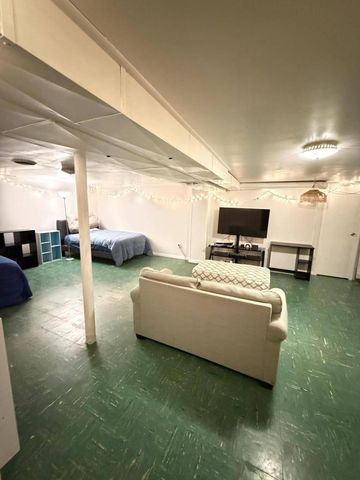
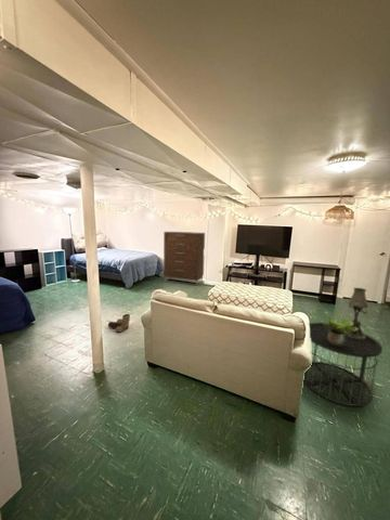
+ dresser (183, 257)
+ table lamp (356, 312)
+ potted plant (338, 330)
+ boots (119, 321)
+ side table (337, 360)
